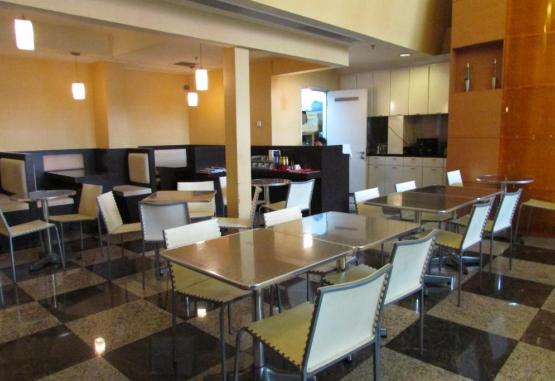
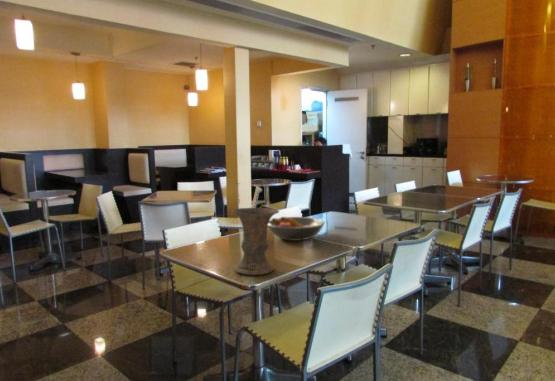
+ fruit bowl (295, 227)
+ vase (255, 239)
